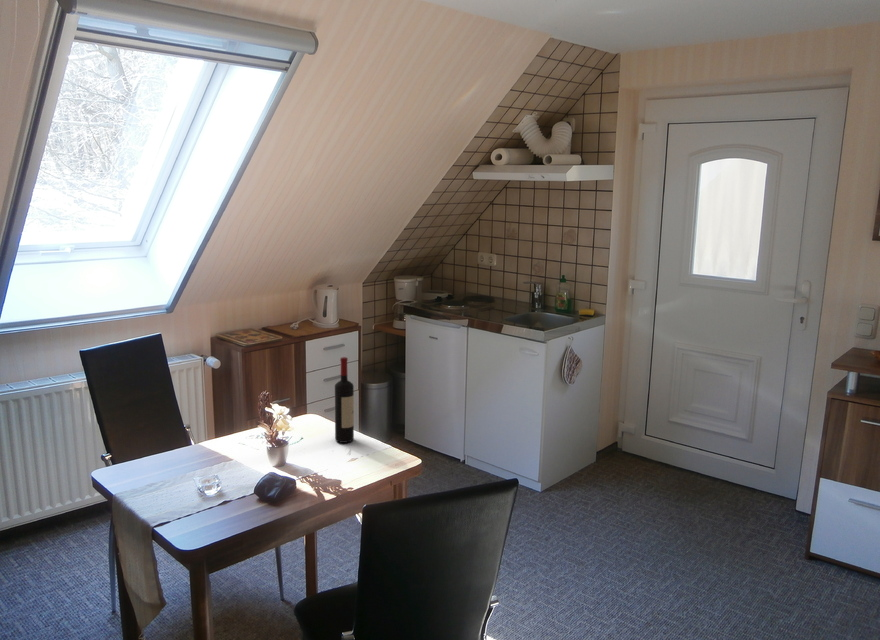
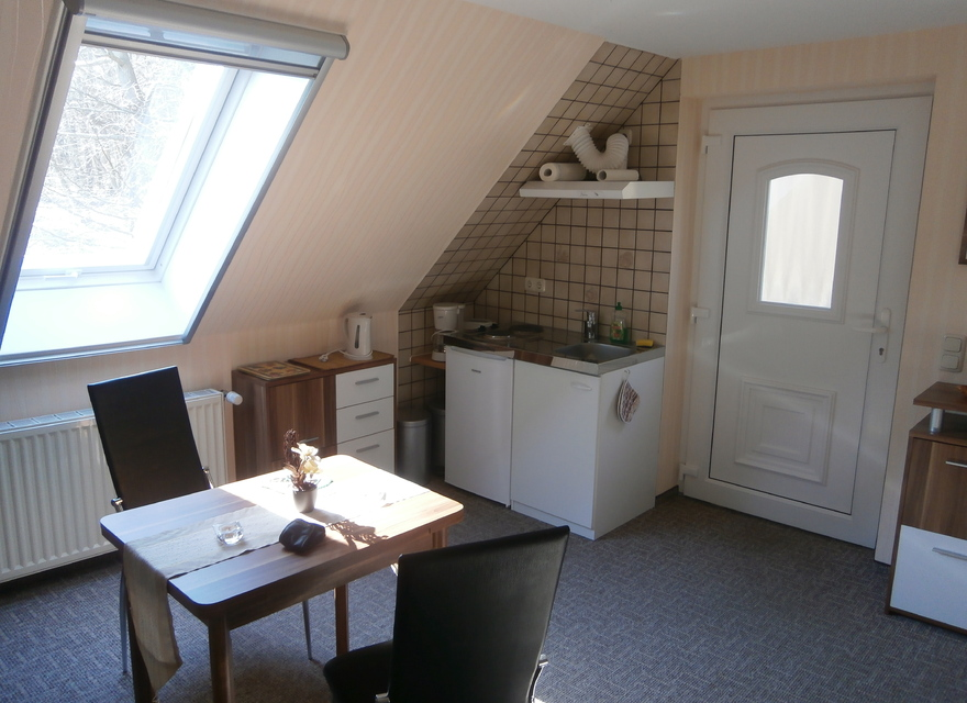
- wine bottle (344, 399)
